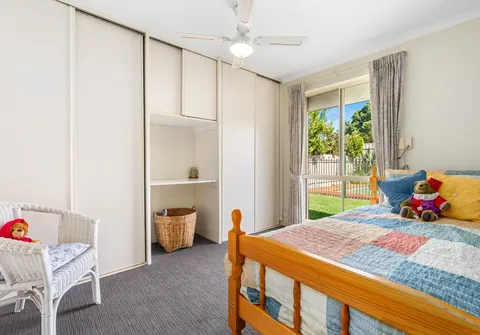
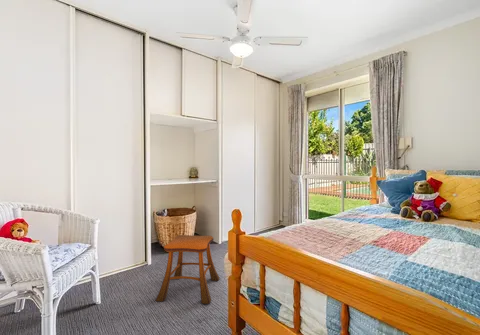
+ stool (190, 264)
